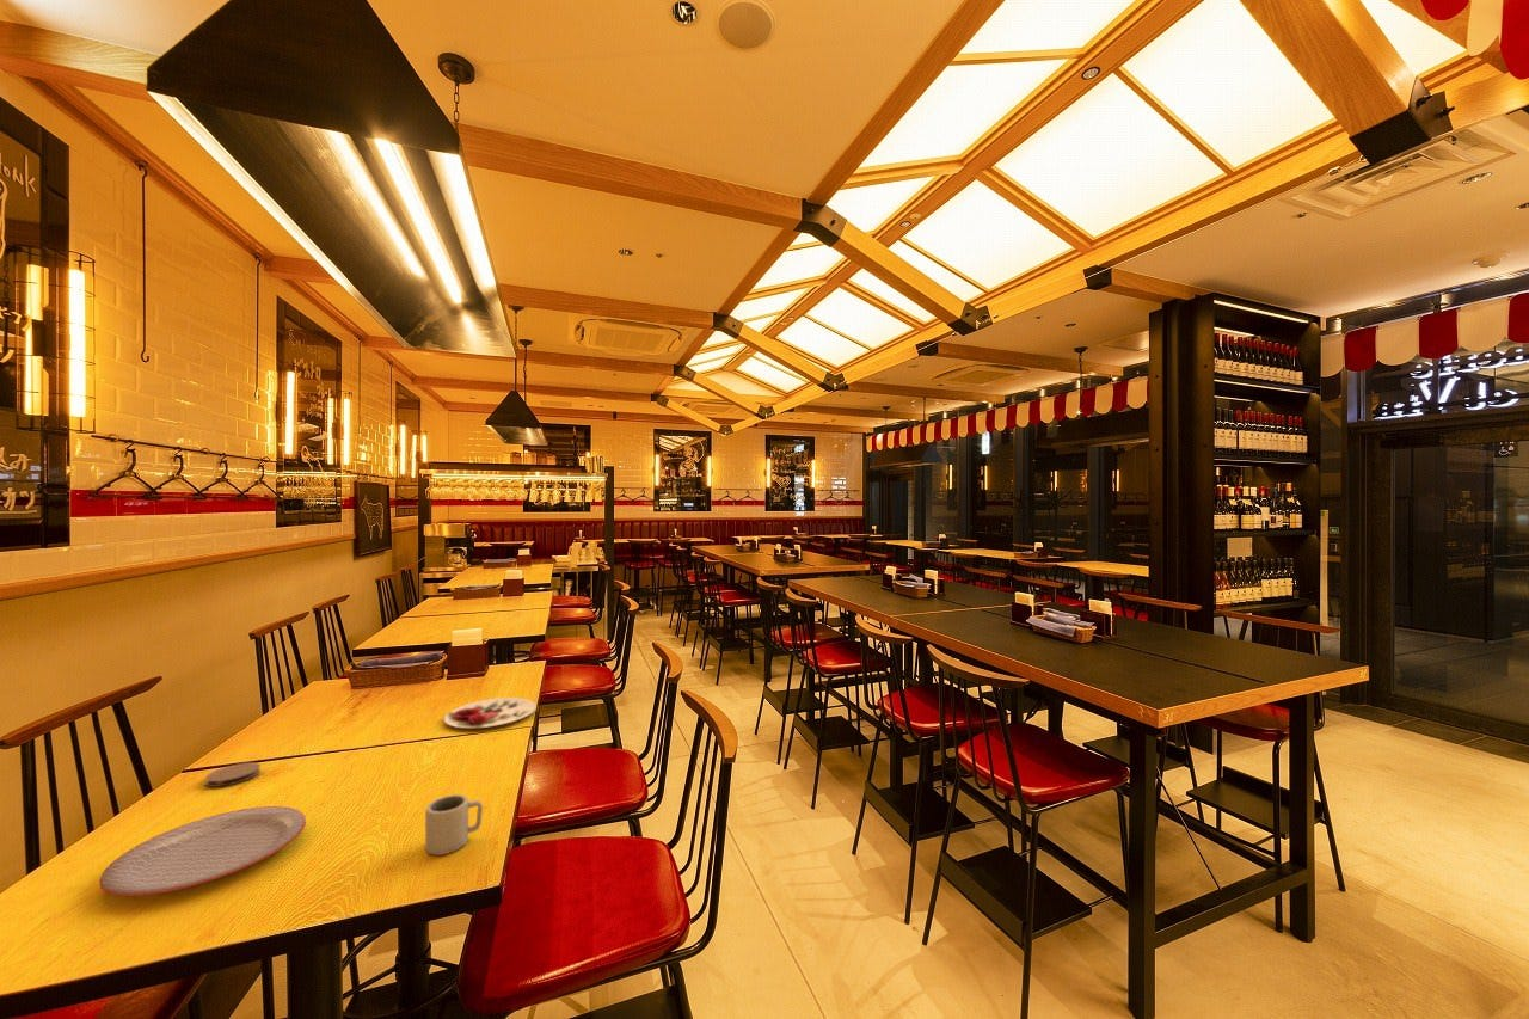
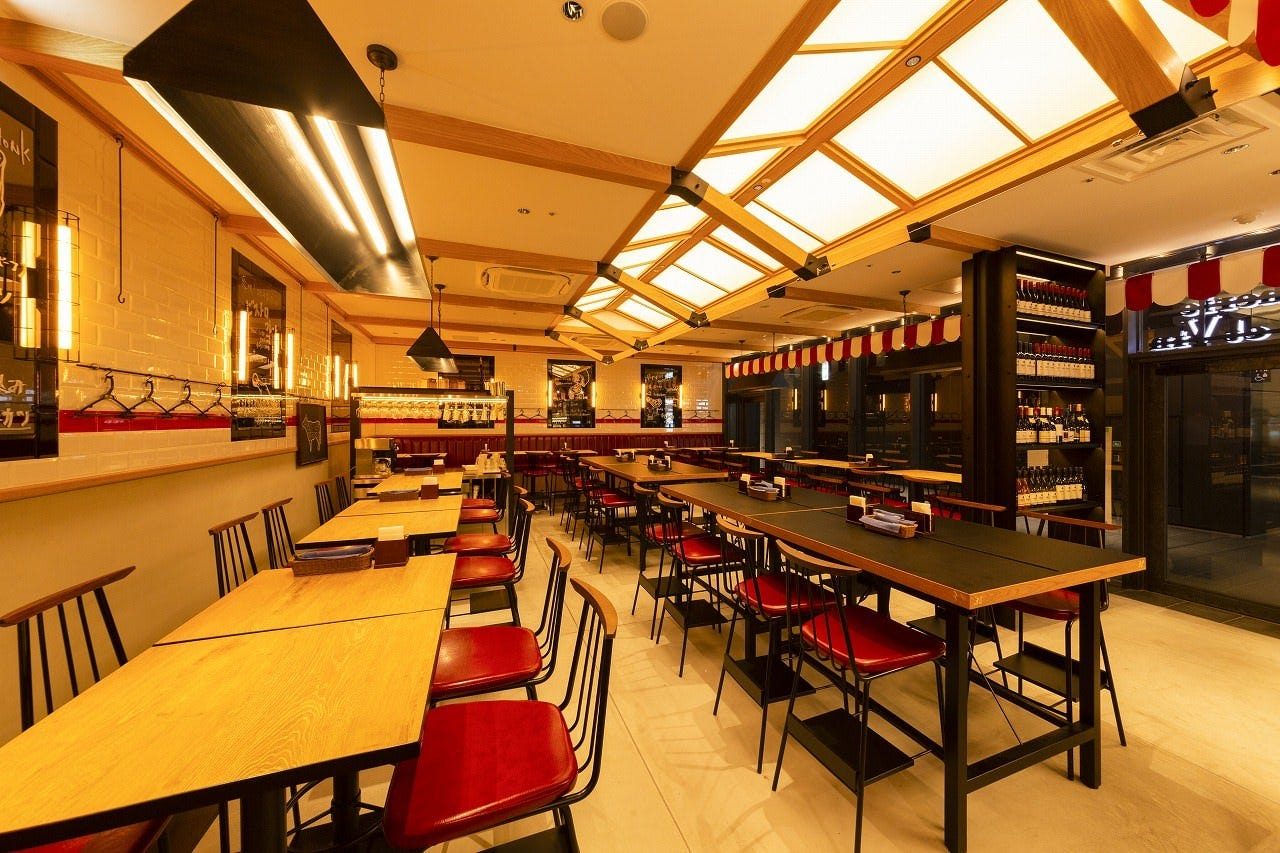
- plate (211, 849)
- cup (454, 822)
- coaster (233, 774)
- plate (491, 711)
